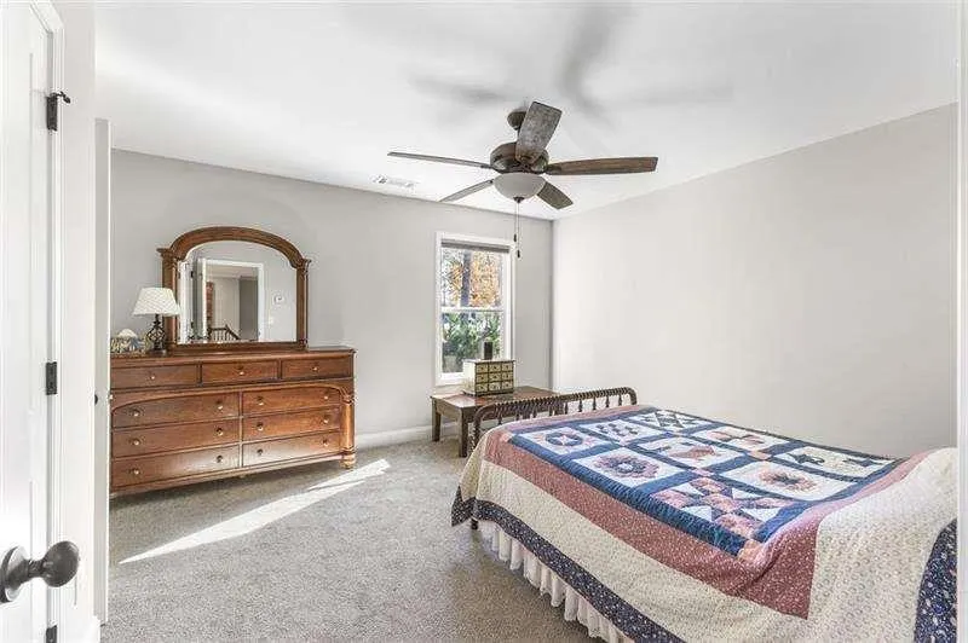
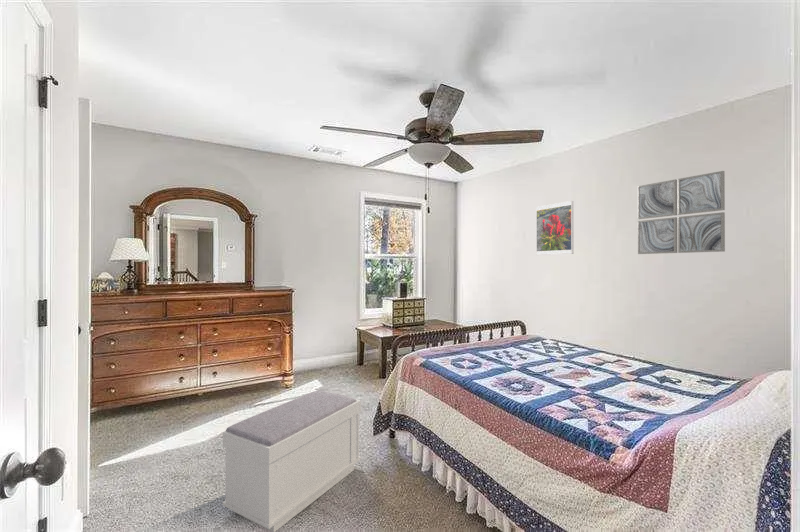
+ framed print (553, 229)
+ bench (298, 449)
+ wall art (678, 217)
